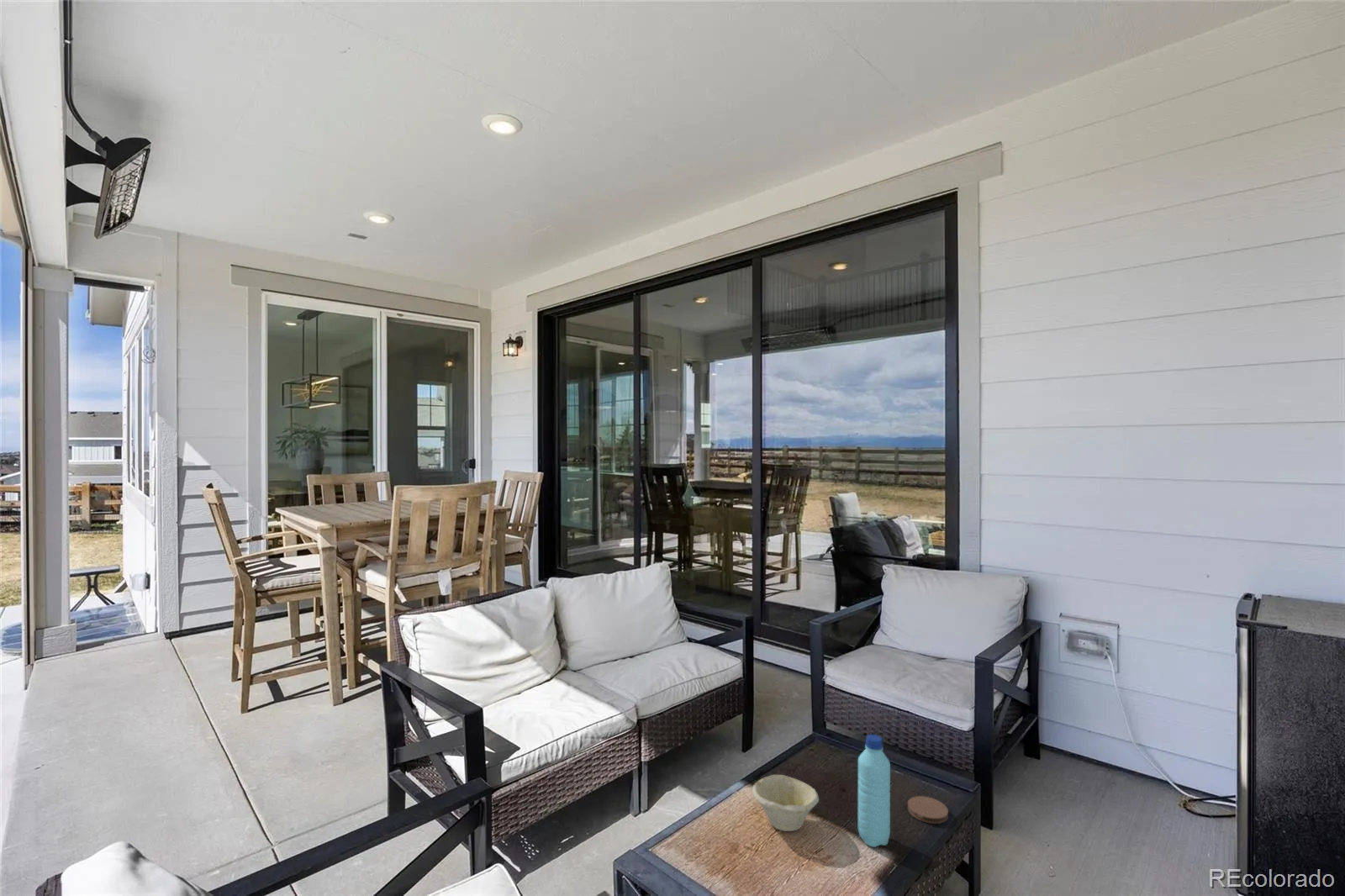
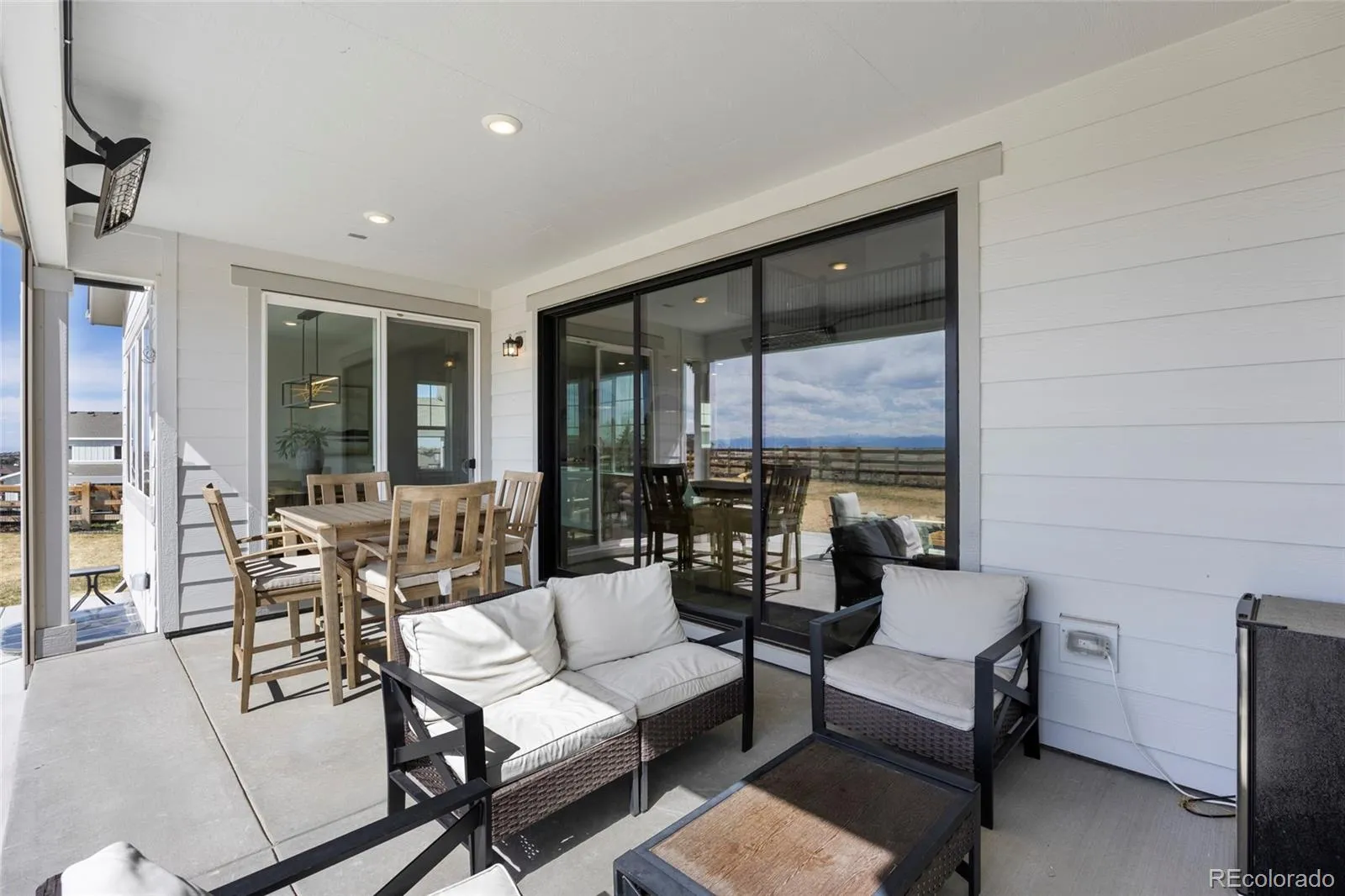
- bowl (784, 805)
- water bottle (873, 788)
- coaster (927, 809)
